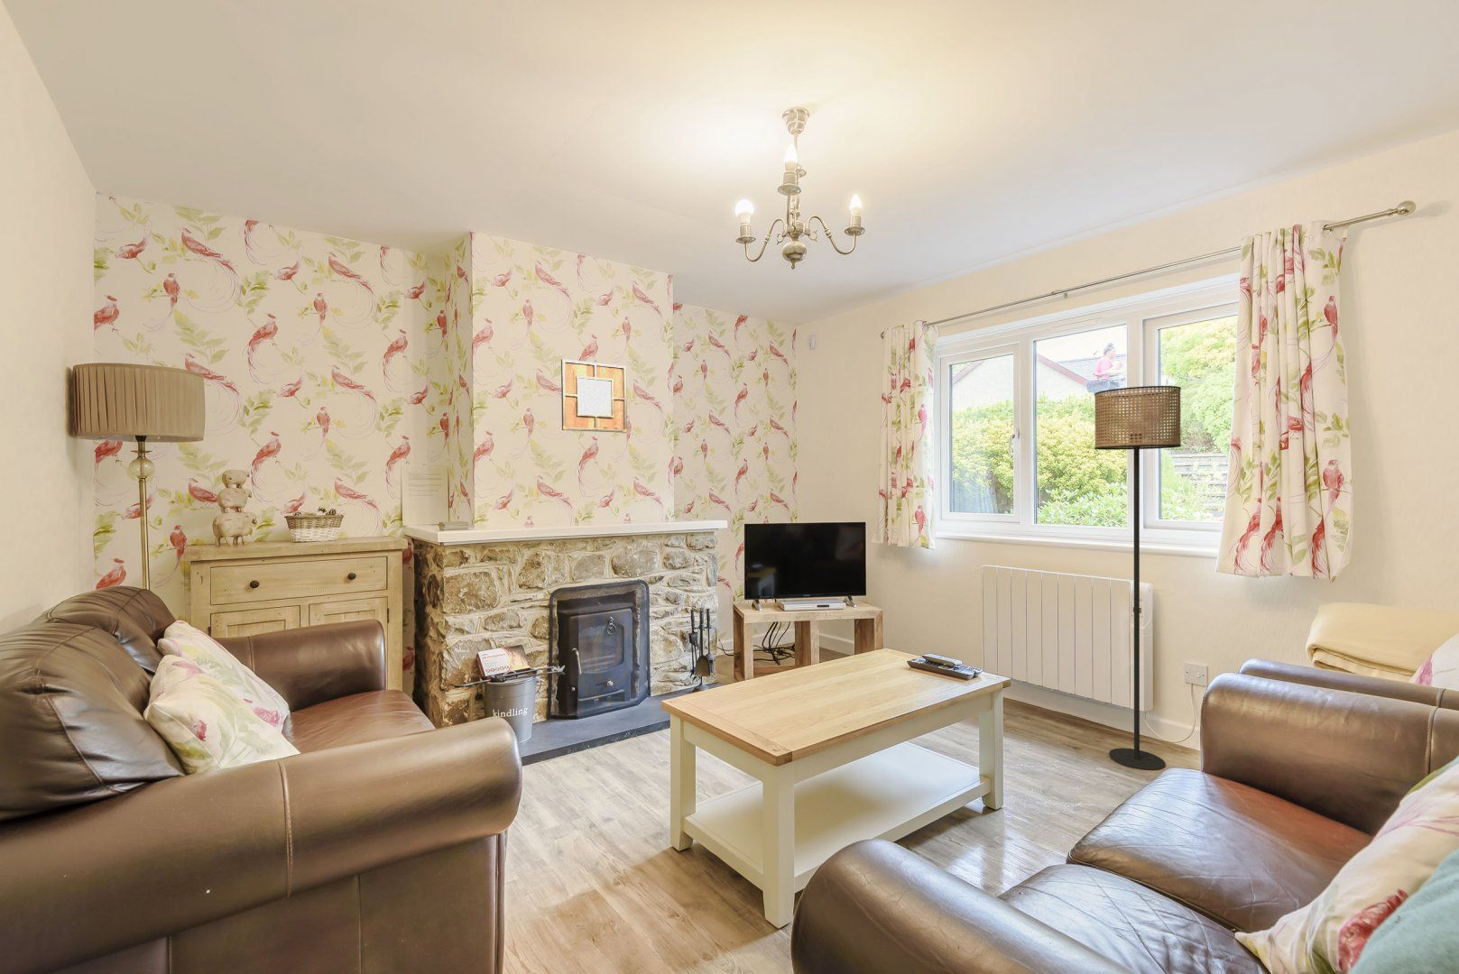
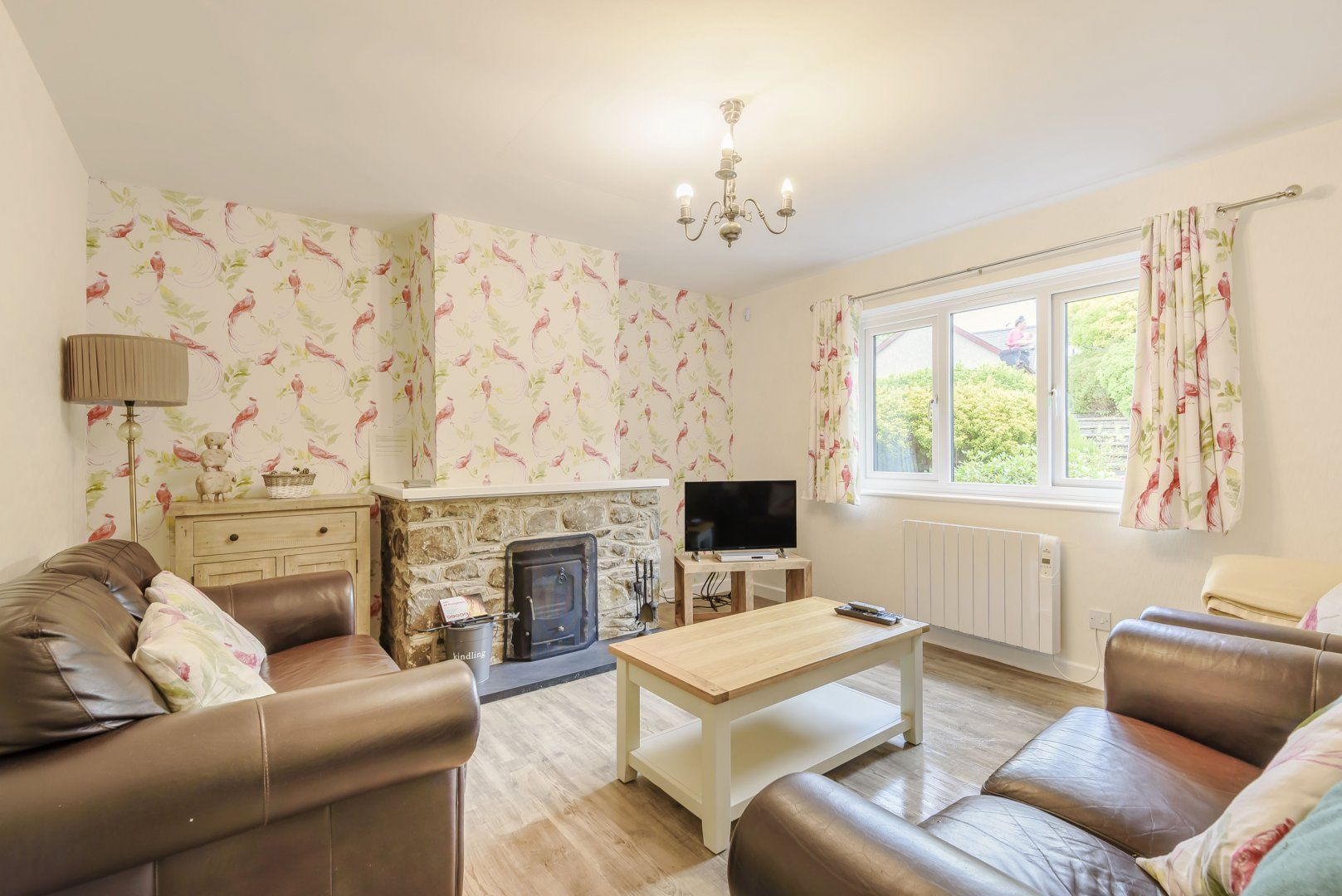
- home mirror (595, 397)
- floor lamp (1136, 575)
